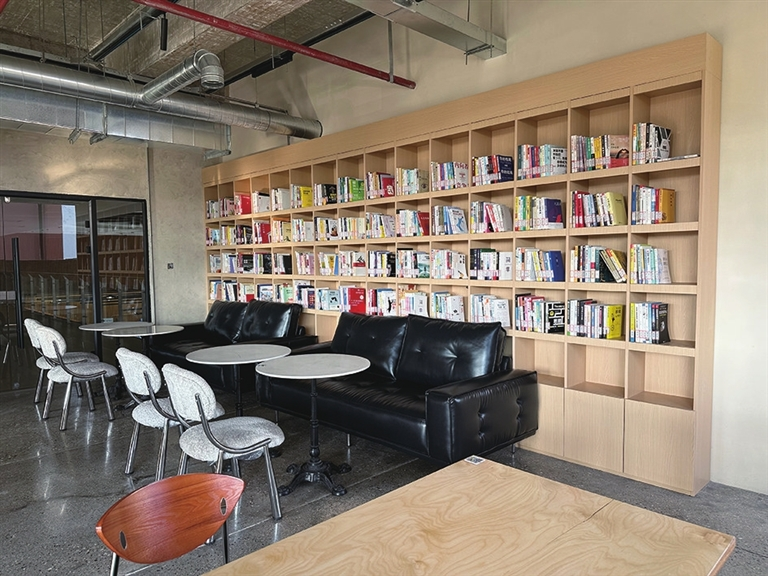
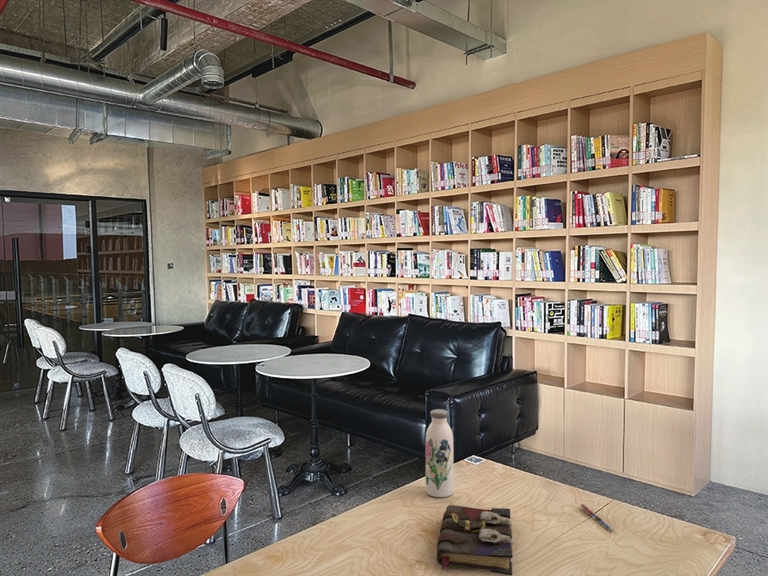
+ book (476, 531)
+ water bottle (439, 451)
+ pen (596, 516)
